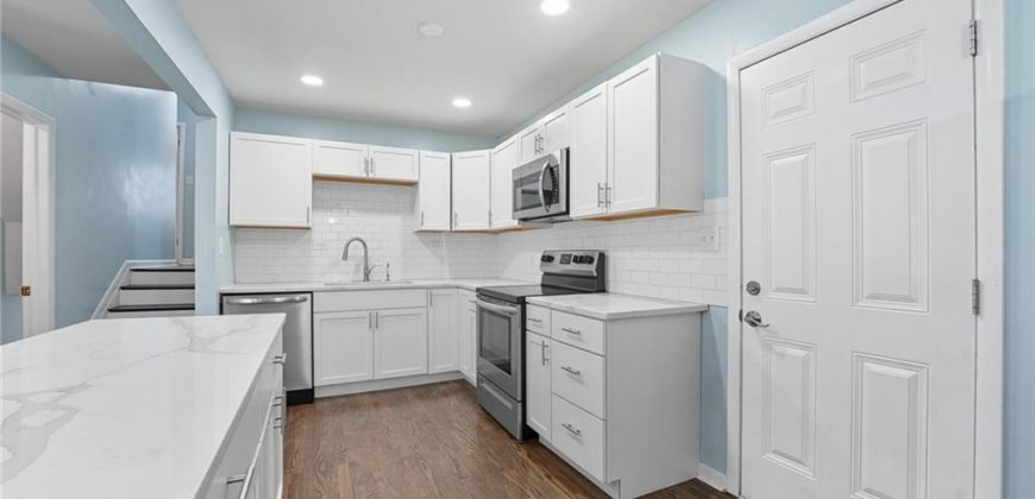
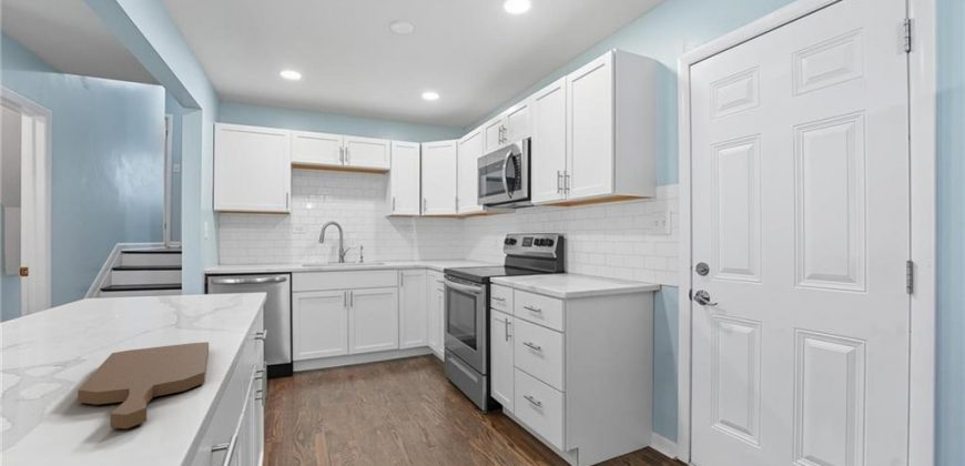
+ cutting board (149, 378)
